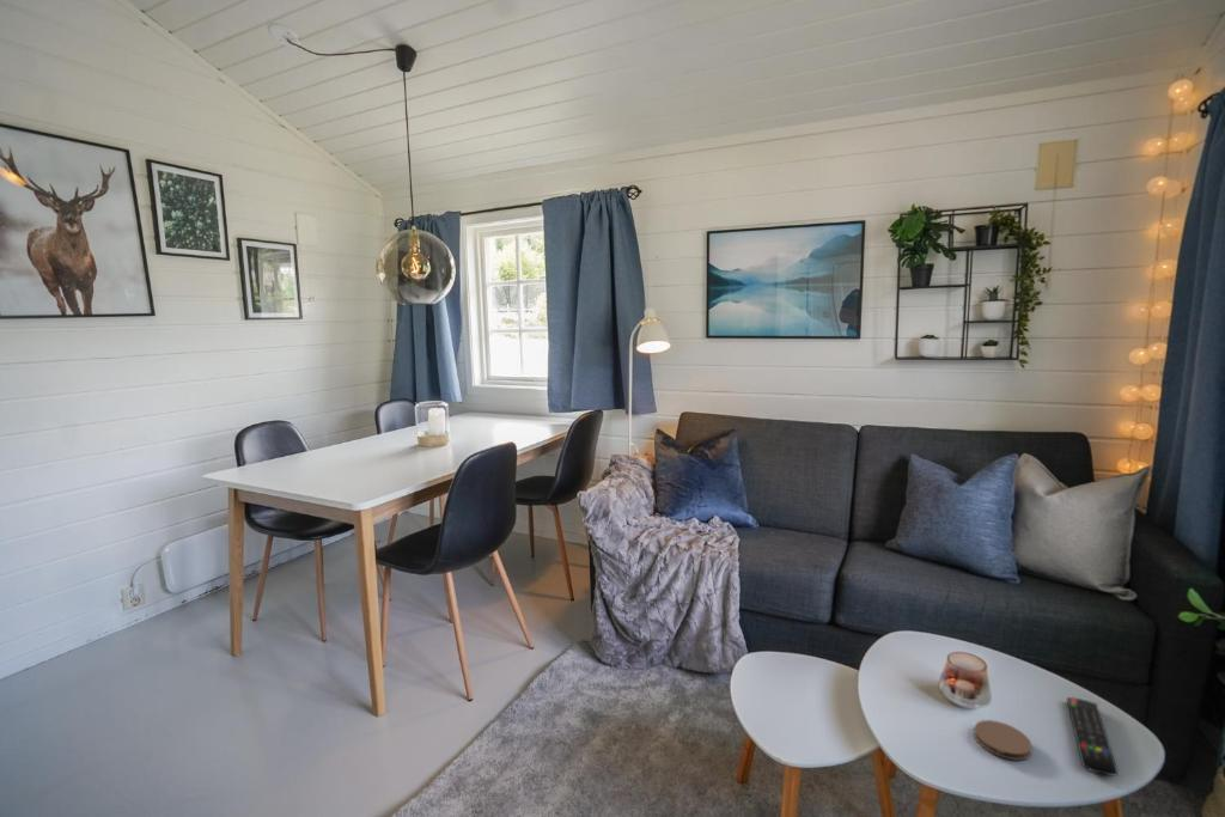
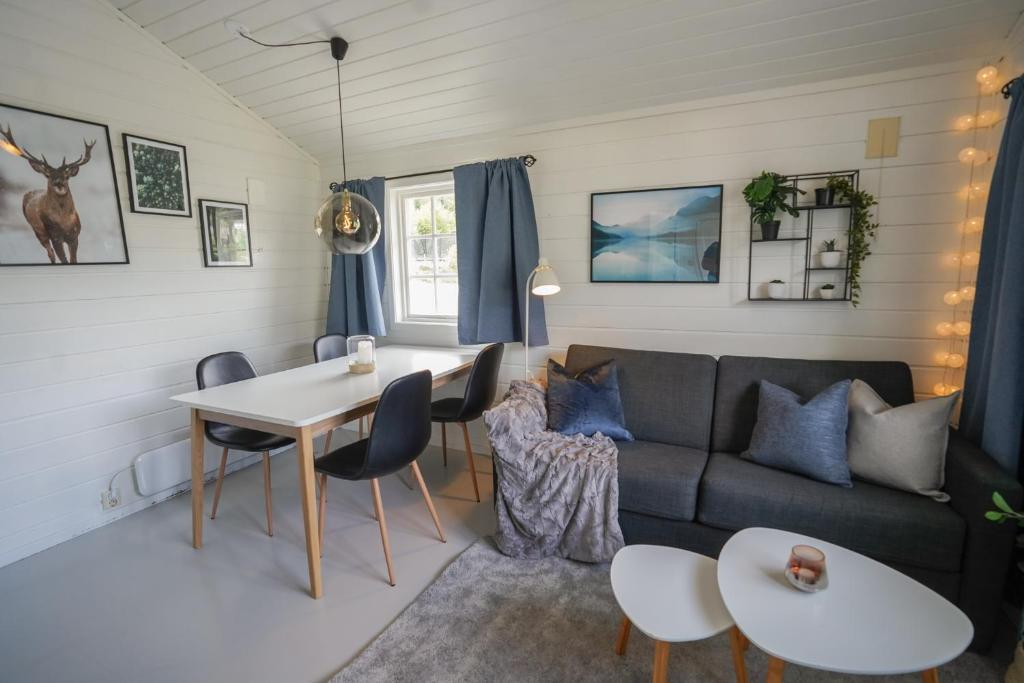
- remote control (1089, 732)
- coaster (1001, 739)
